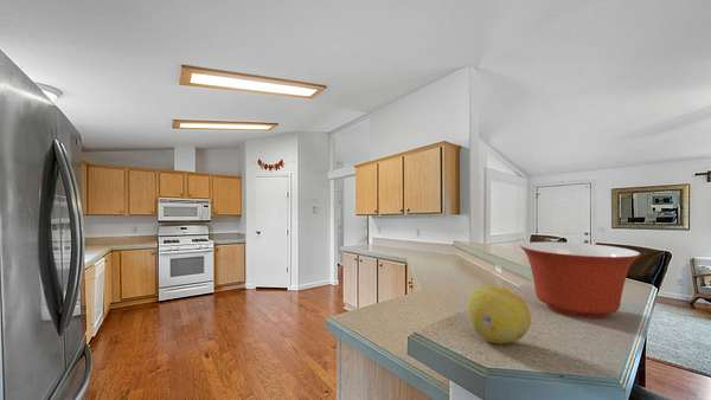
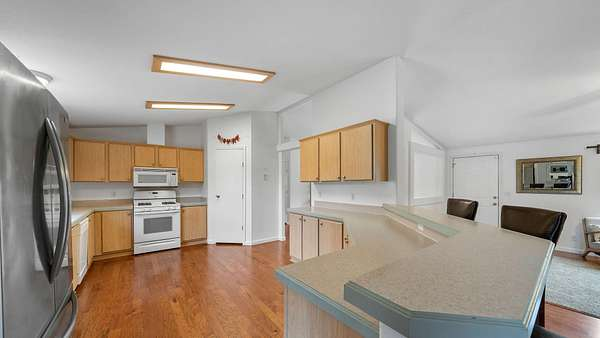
- mixing bowl (575, 278)
- fruit (498, 312)
